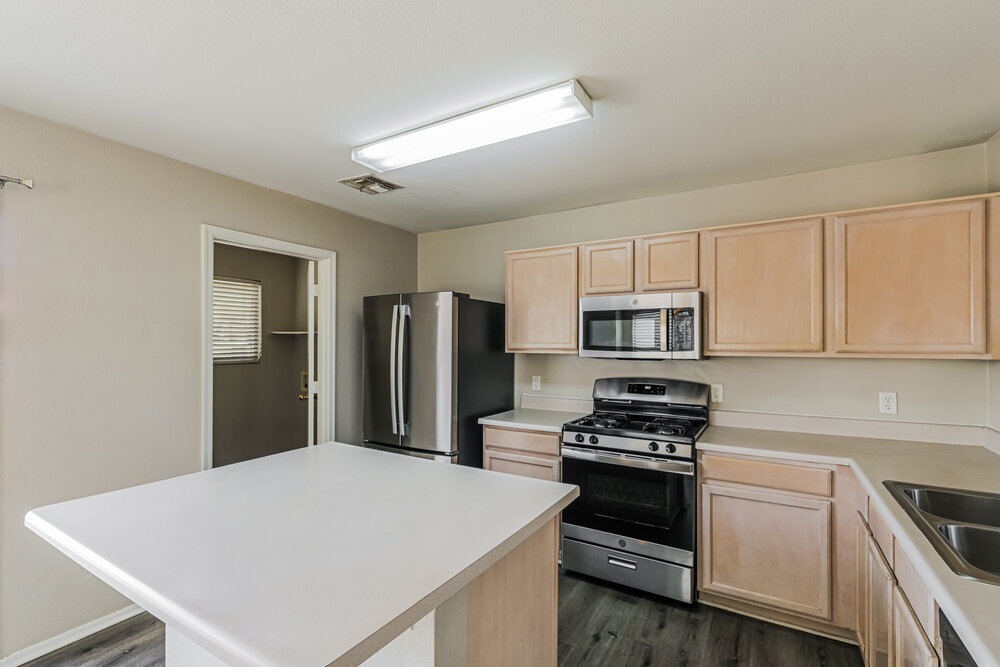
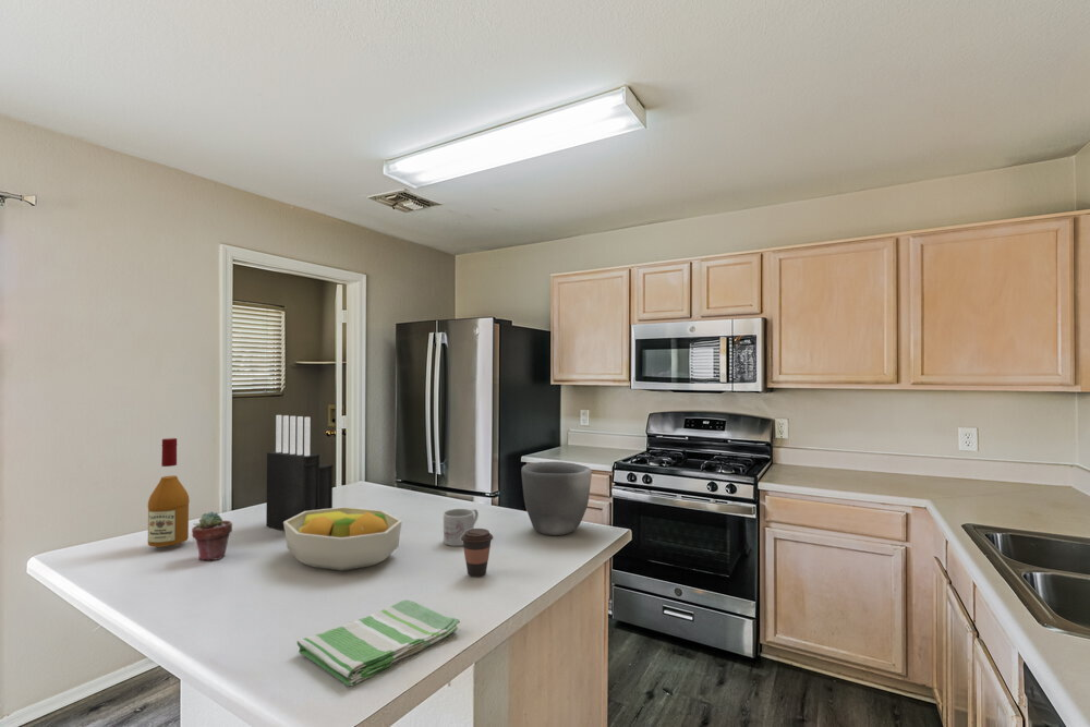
+ knife block (302, 470)
+ mug (462, 525)
+ potted succulent (211, 534)
+ dish towel (380, 633)
+ bowl (556, 498)
+ coffee cup (476, 553)
+ wine bottle (169, 492)
+ fruit bowl (342, 531)
